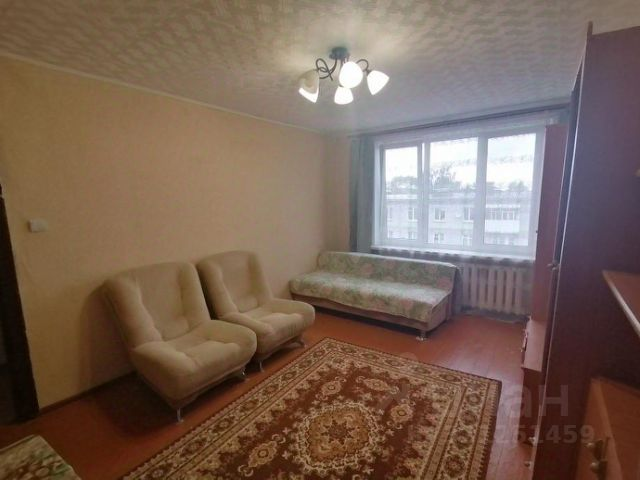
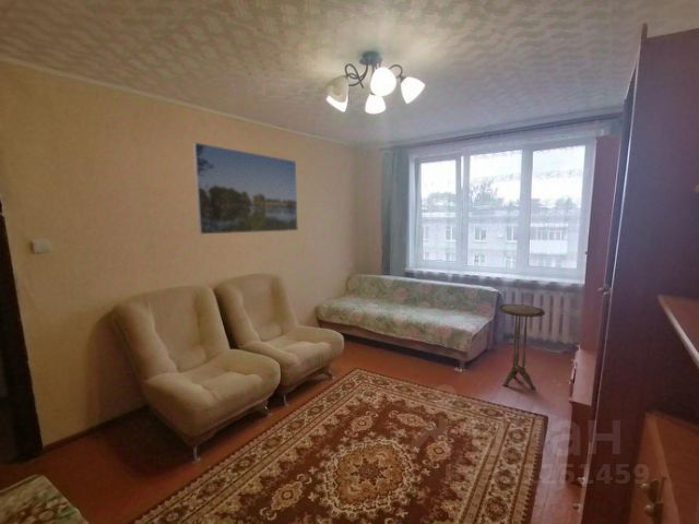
+ side table (518, 346)
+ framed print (252, 193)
